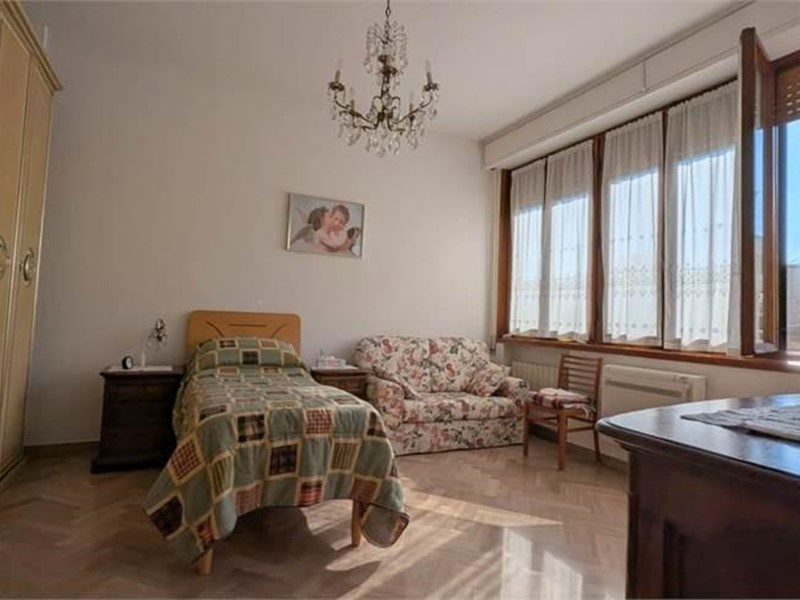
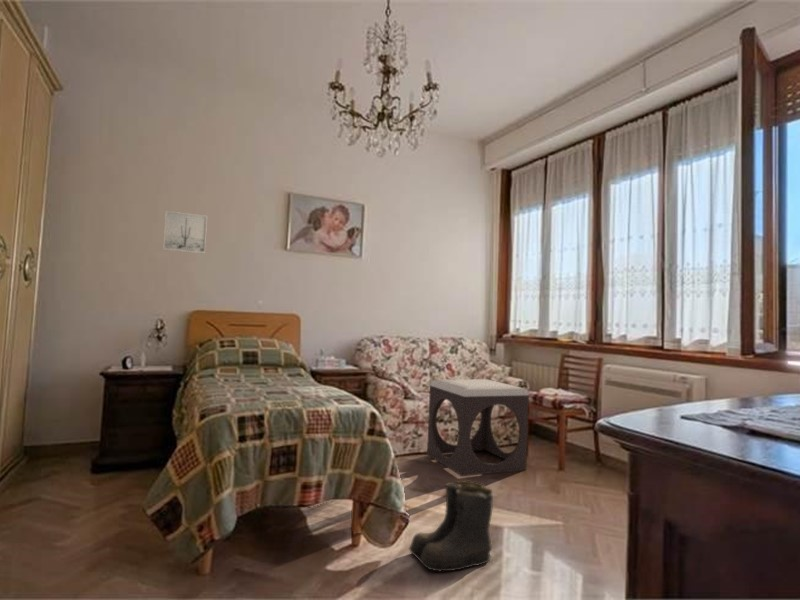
+ footstool (474, 420)
+ wall art (185, 232)
+ boots (451, 521)
